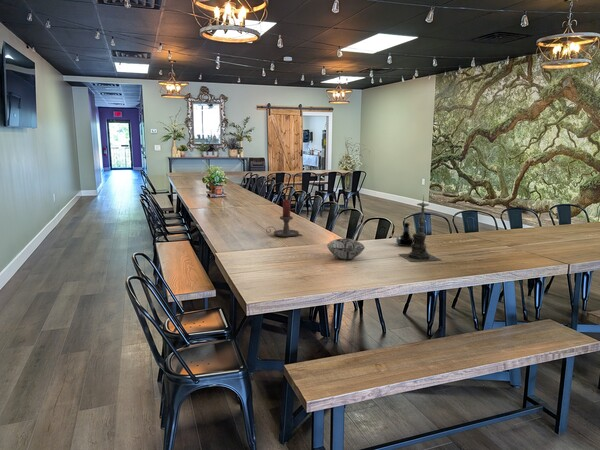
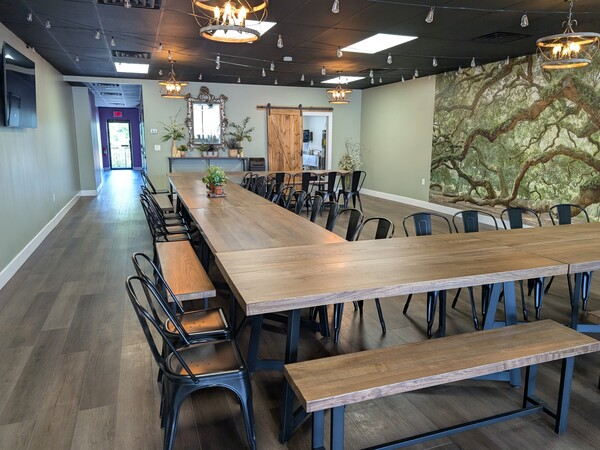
- tequila bottle (406, 233)
- decorative bowl (345, 250)
- candle holder (282, 217)
- candle holder (421, 226)
